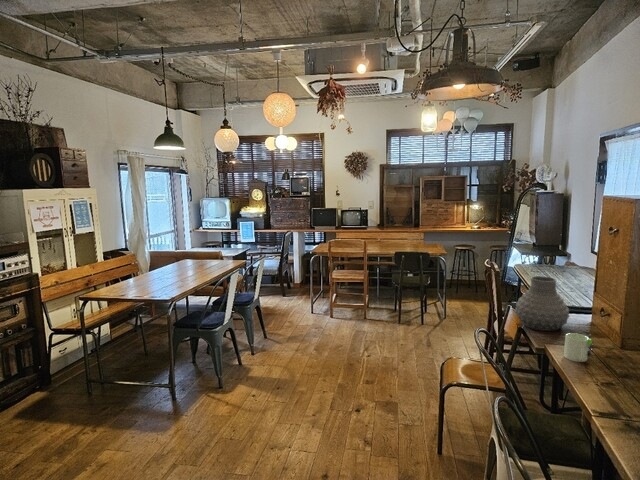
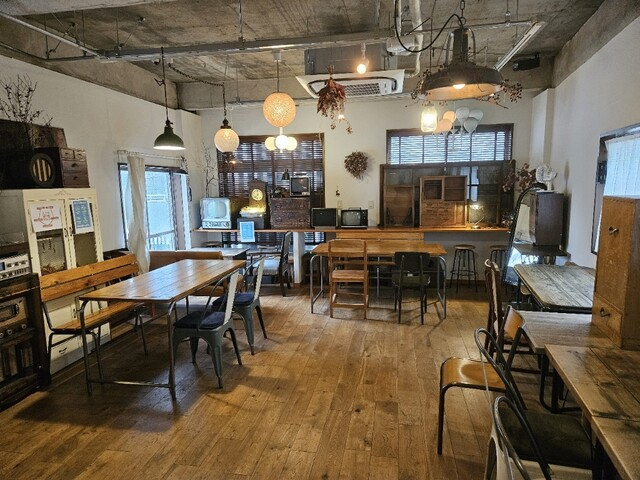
- vase (542, 302)
- mug (579, 346)
